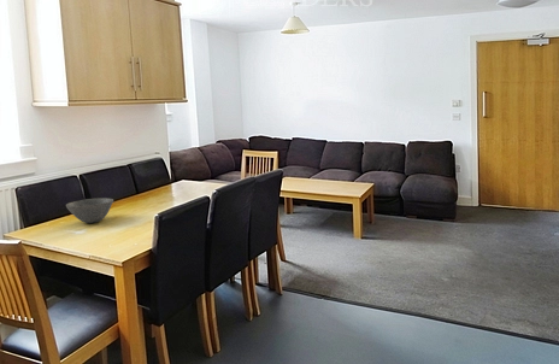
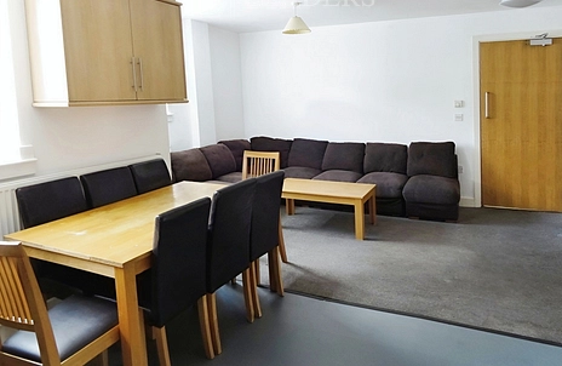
- bowl (90, 211)
